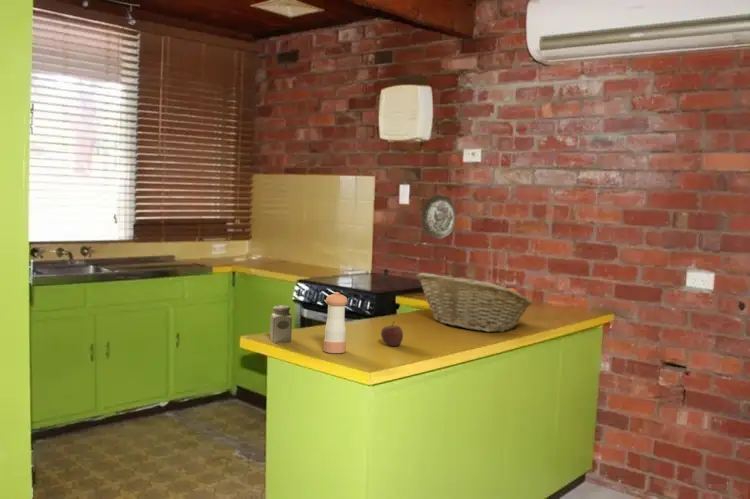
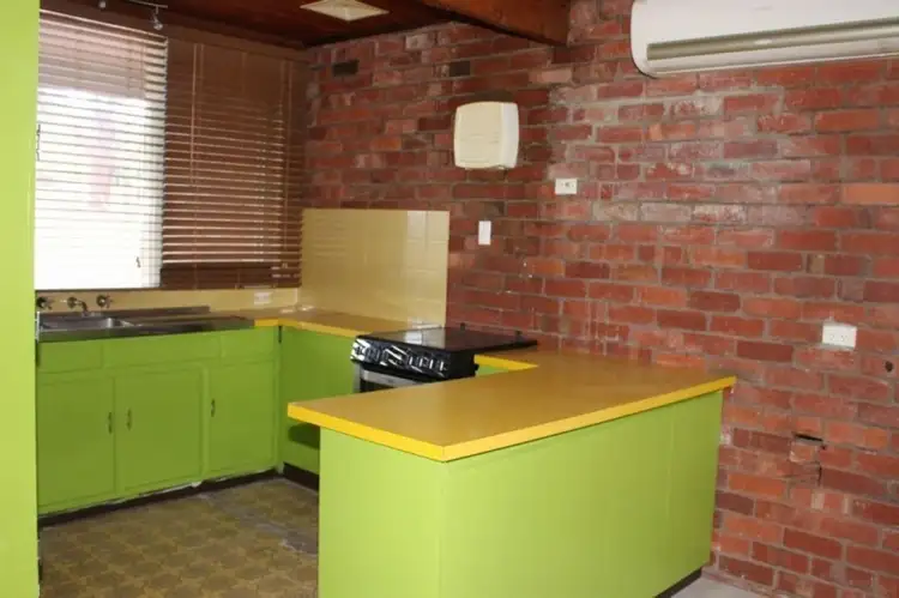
- pepper shaker (335, 321)
- apple (392, 333)
- fruit basket (472, 299)
- salt shaker (281, 323)
- decorative plate (439, 217)
